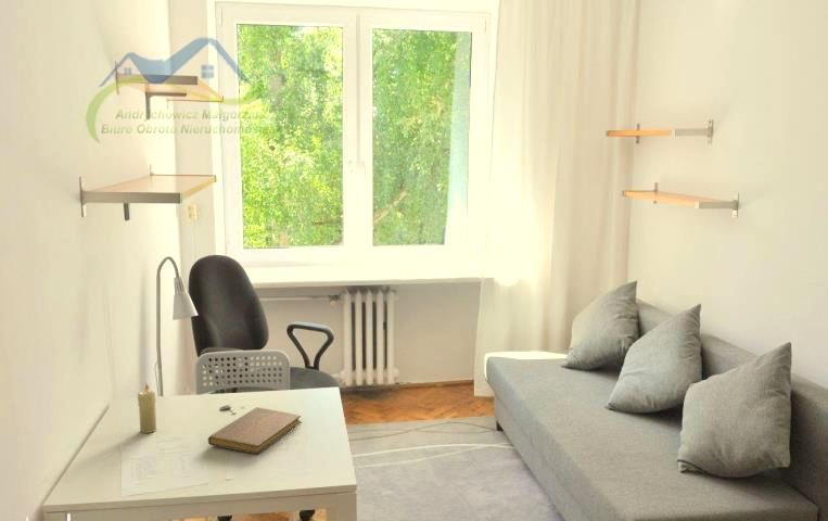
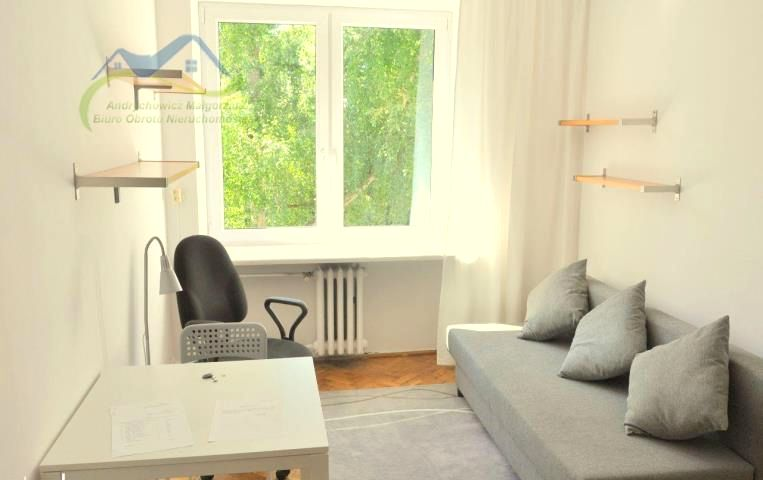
- candle (147, 406)
- notebook (256, 429)
